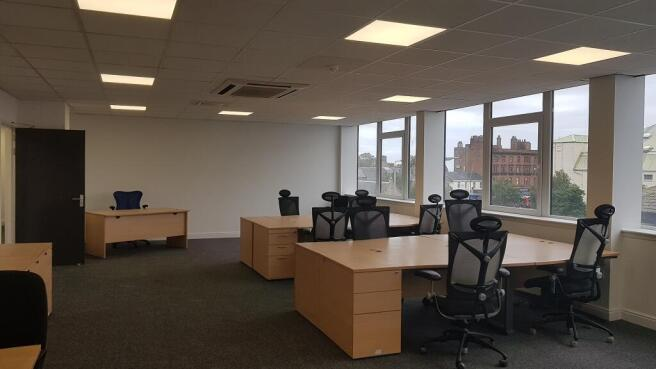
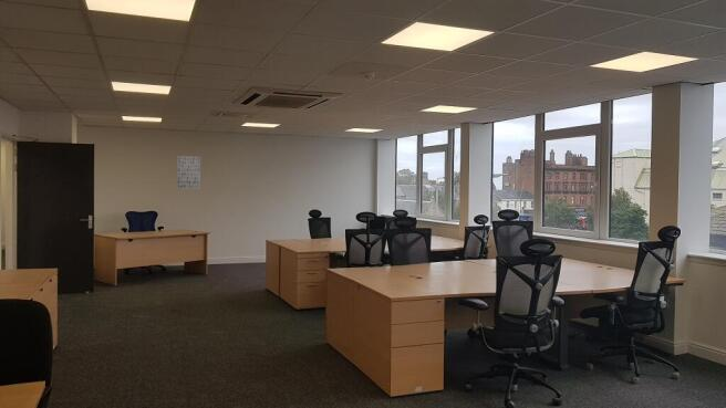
+ wall art (188, 172)
